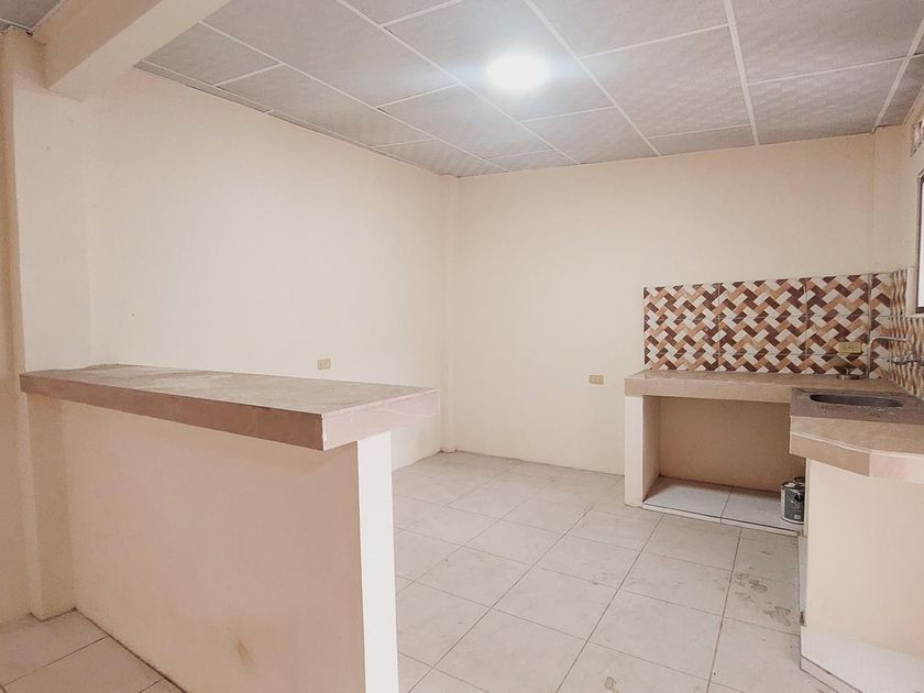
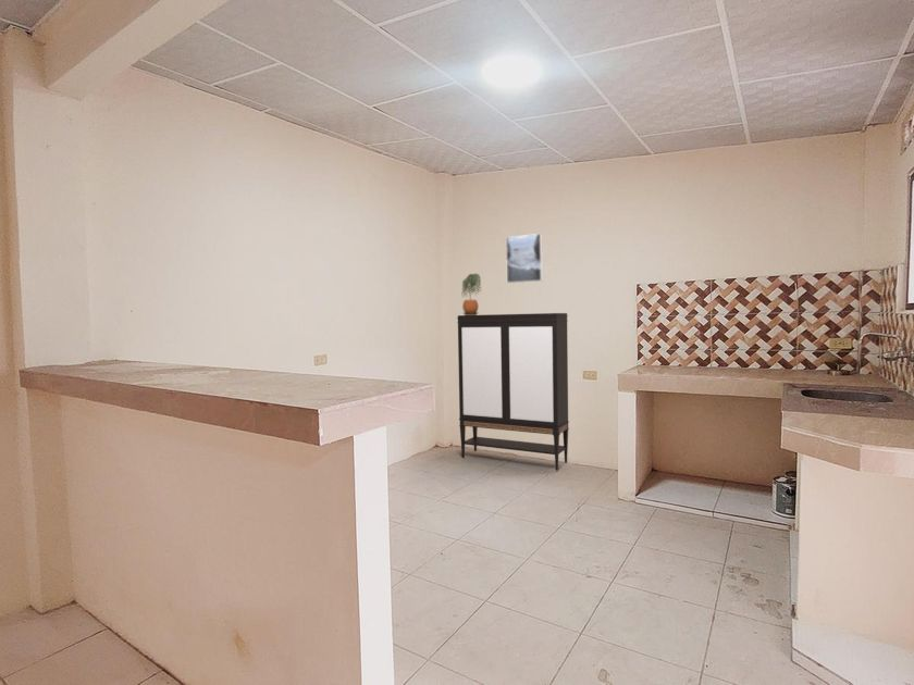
+ potted plant (471, 295)
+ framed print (523, 259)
+ storage cabinet (511, 387)
